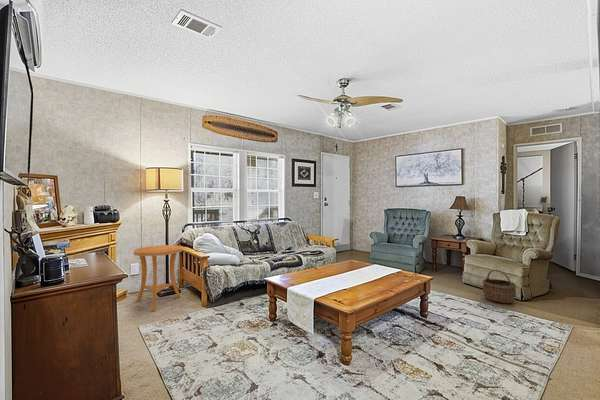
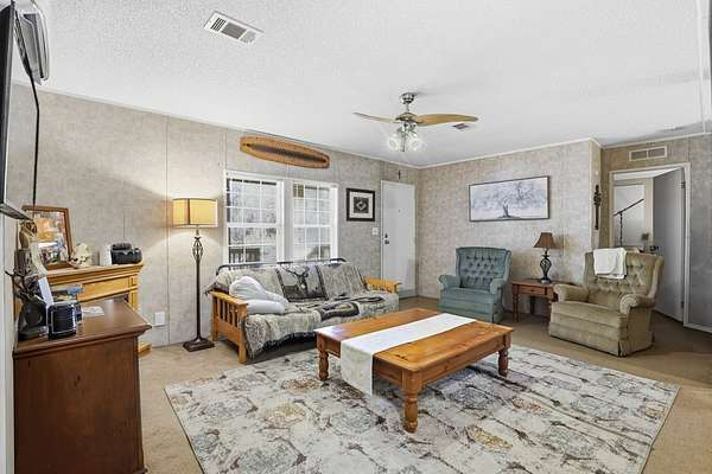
- wicker basket (499, 285)
- side table (156, 275)
